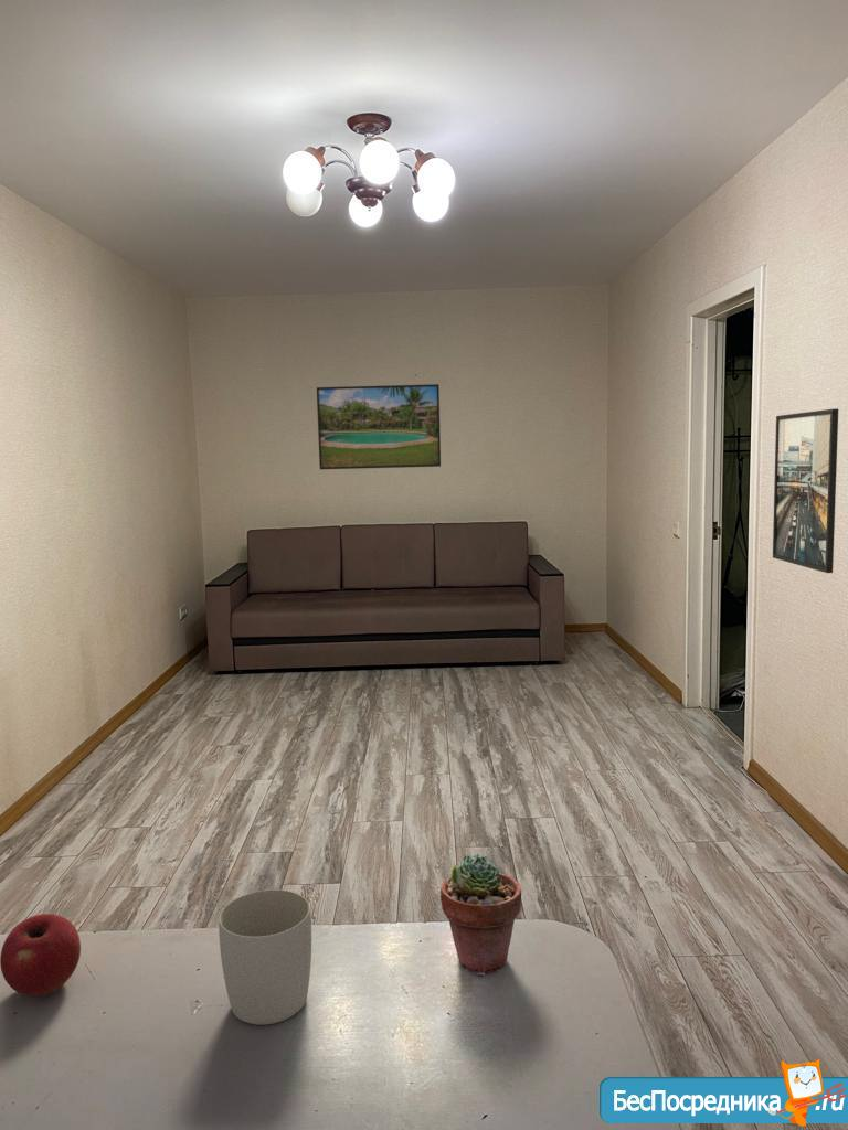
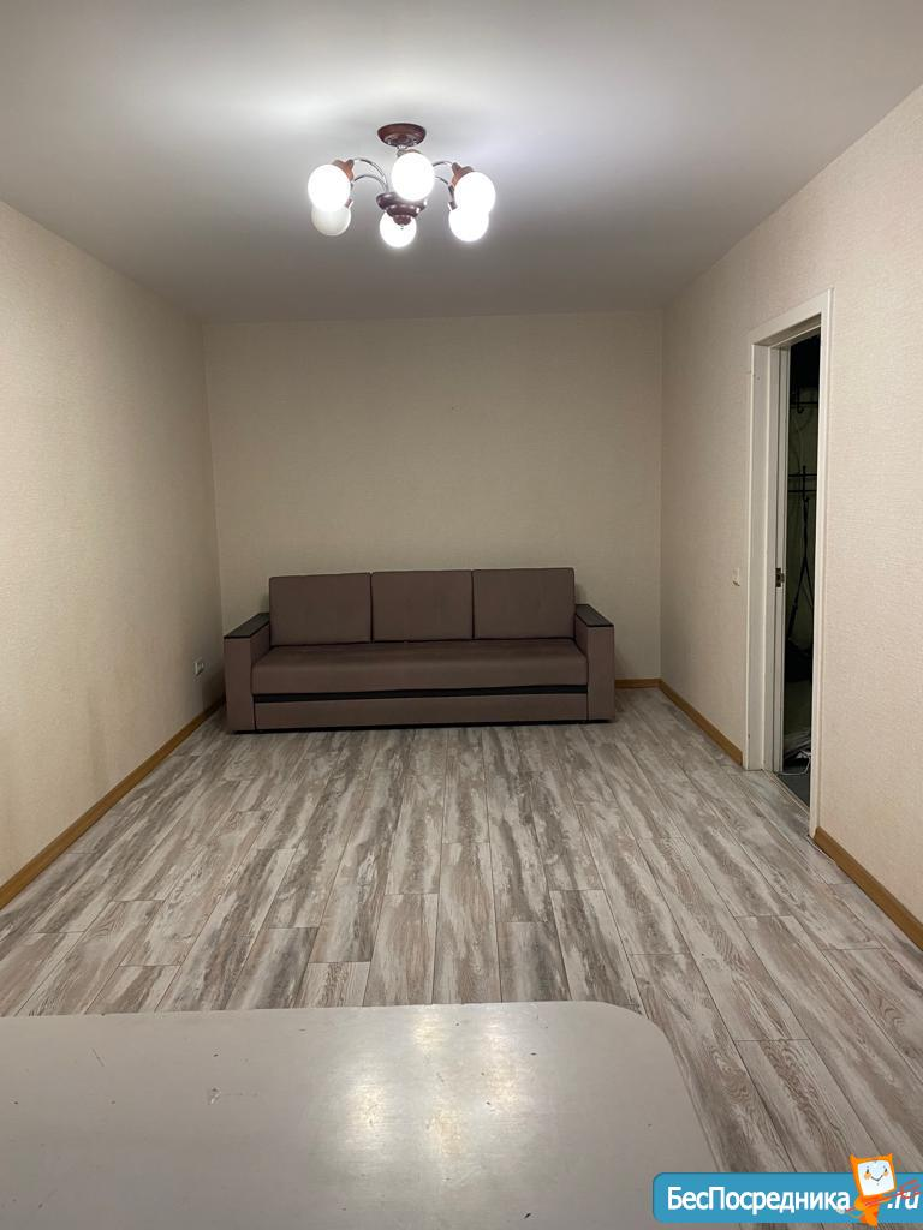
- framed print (803, 489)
- apple (41, 955)
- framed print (379, 427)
- mug (271, 946)
- potted succulent (480, 907)
